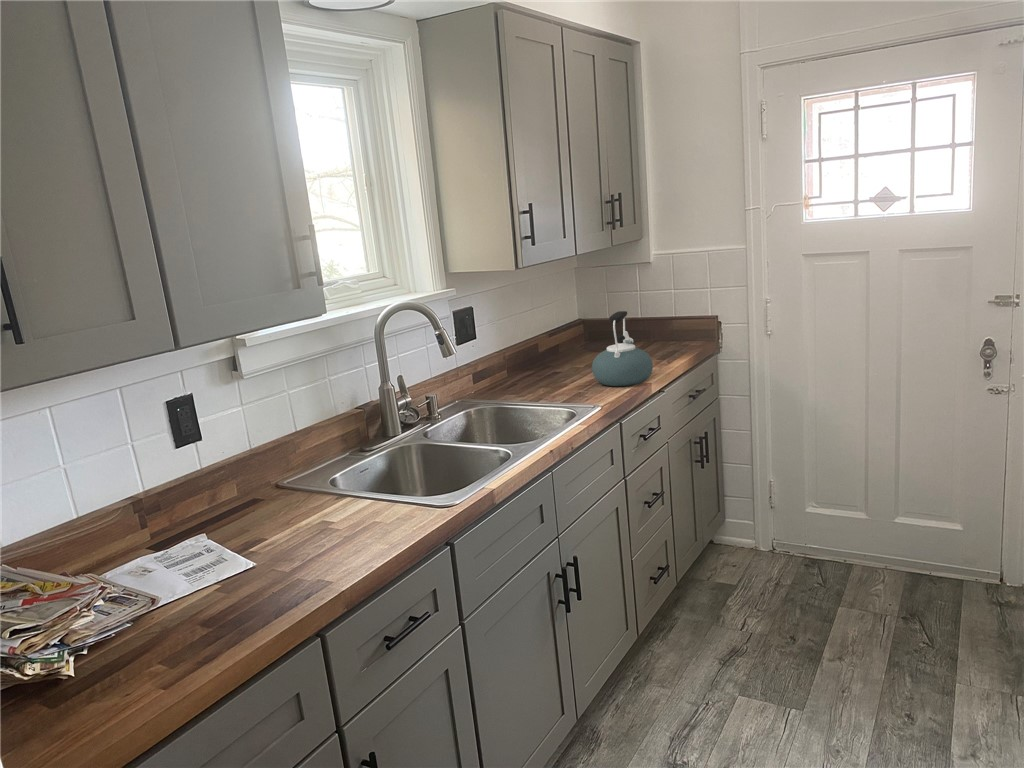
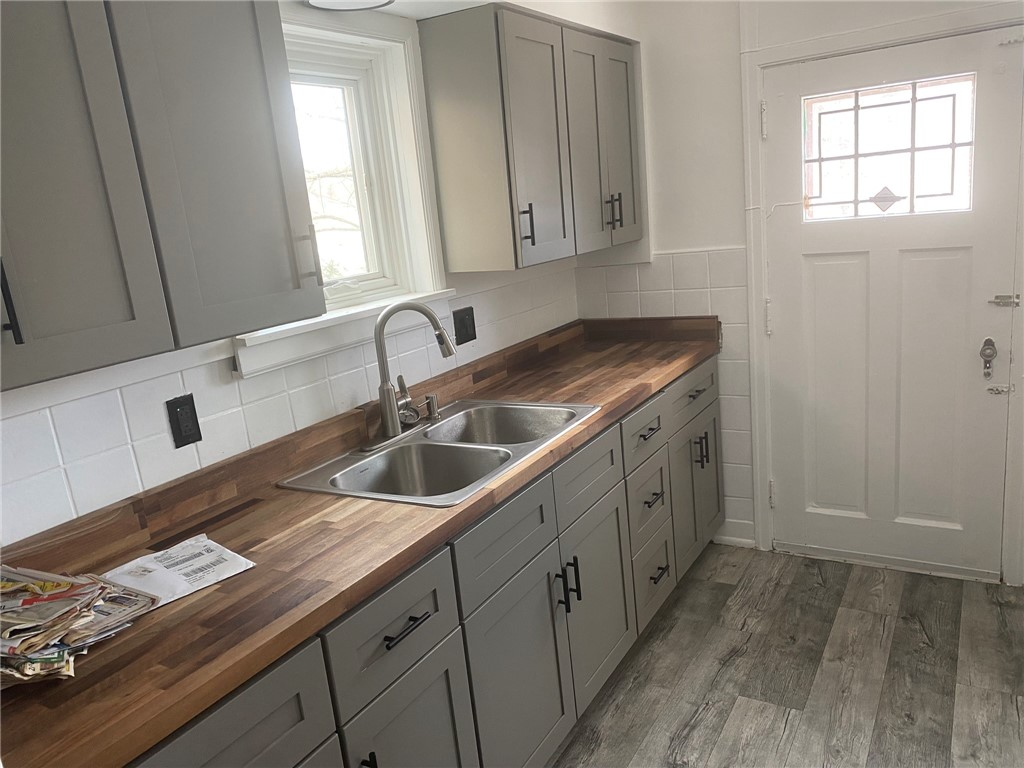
- kettle (622, 346)
